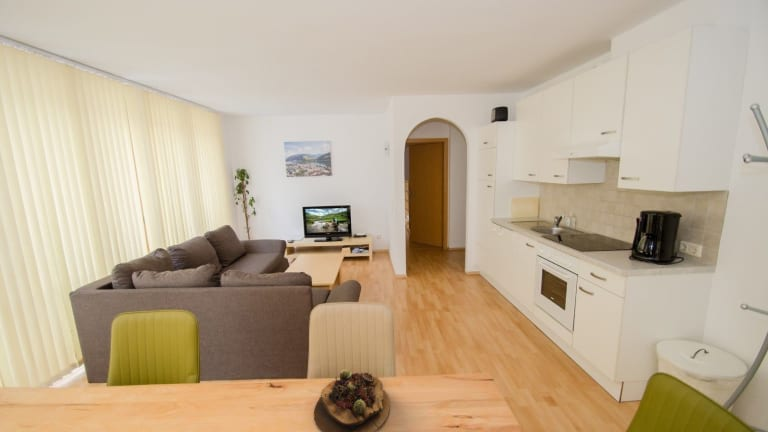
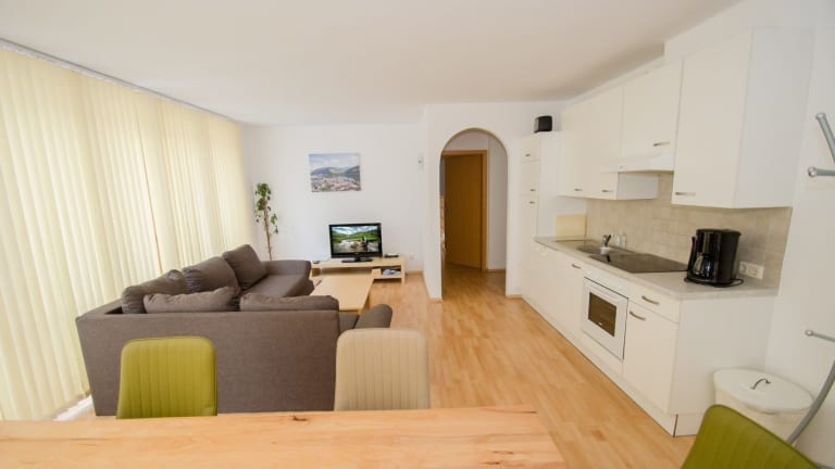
- succulent plant (351, 394)
